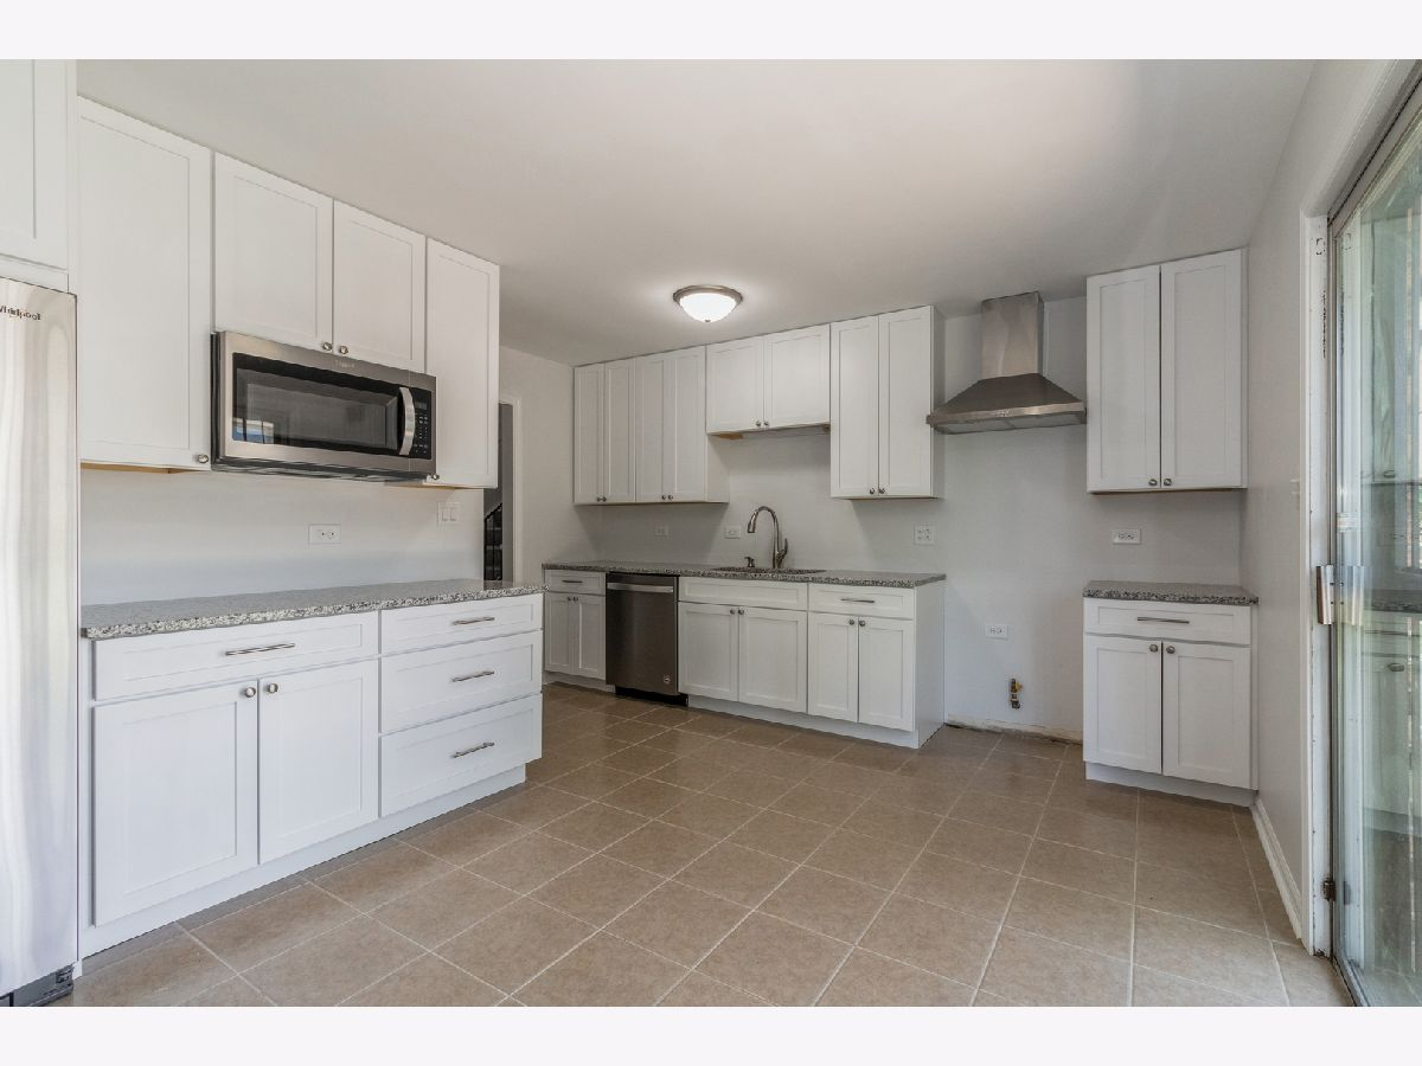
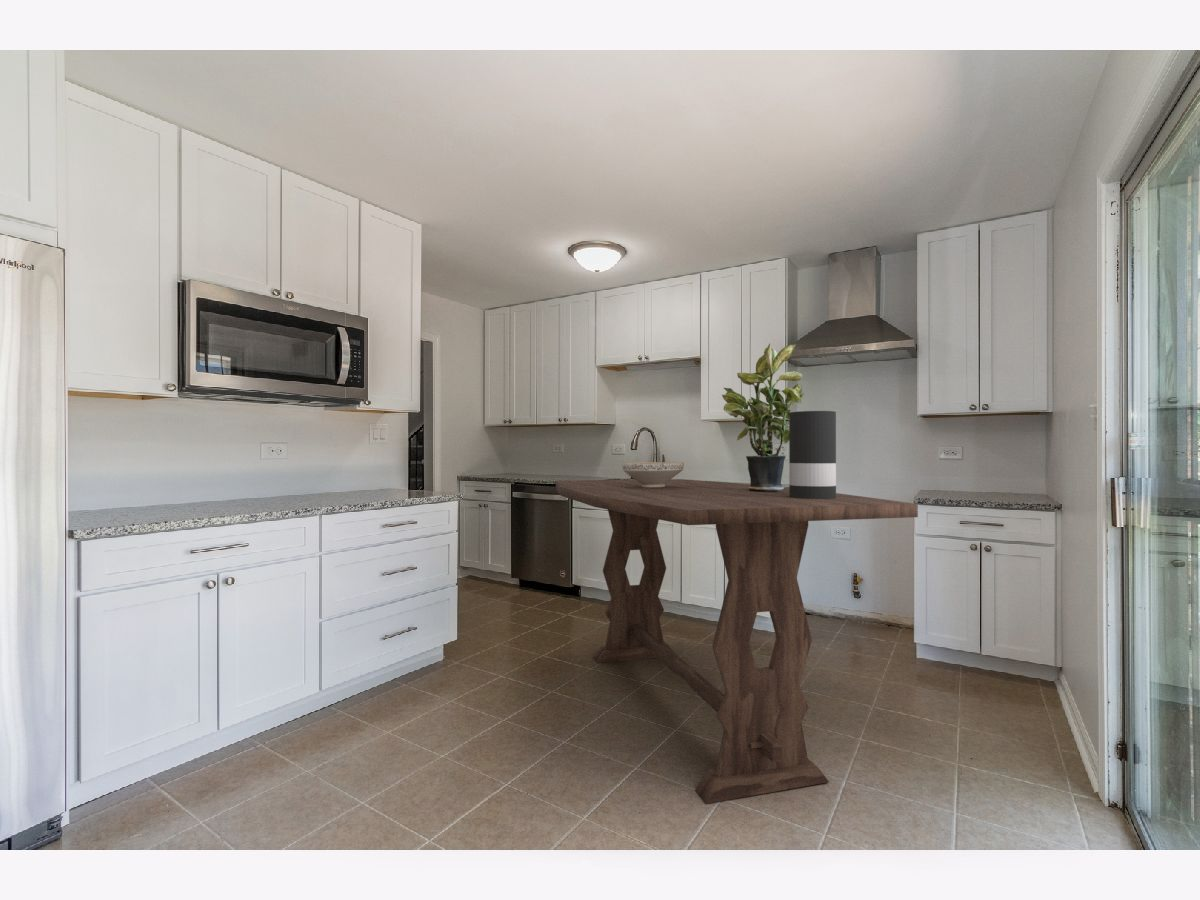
+ vase (812, 454)
+ decorative bowl (653, 474)
+ potted plant (763, 418)
+ dining table (662, 606)
